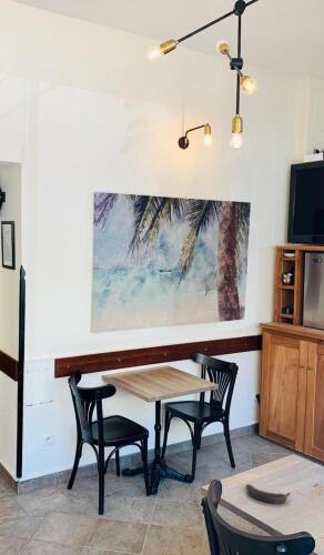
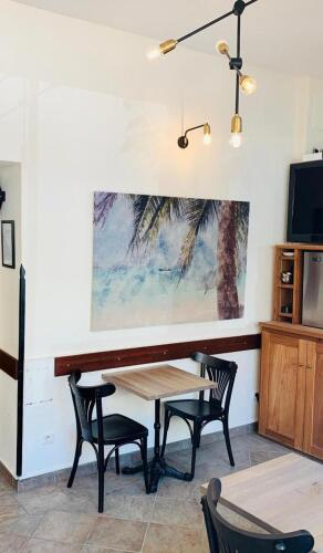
- banana (266, 494)
